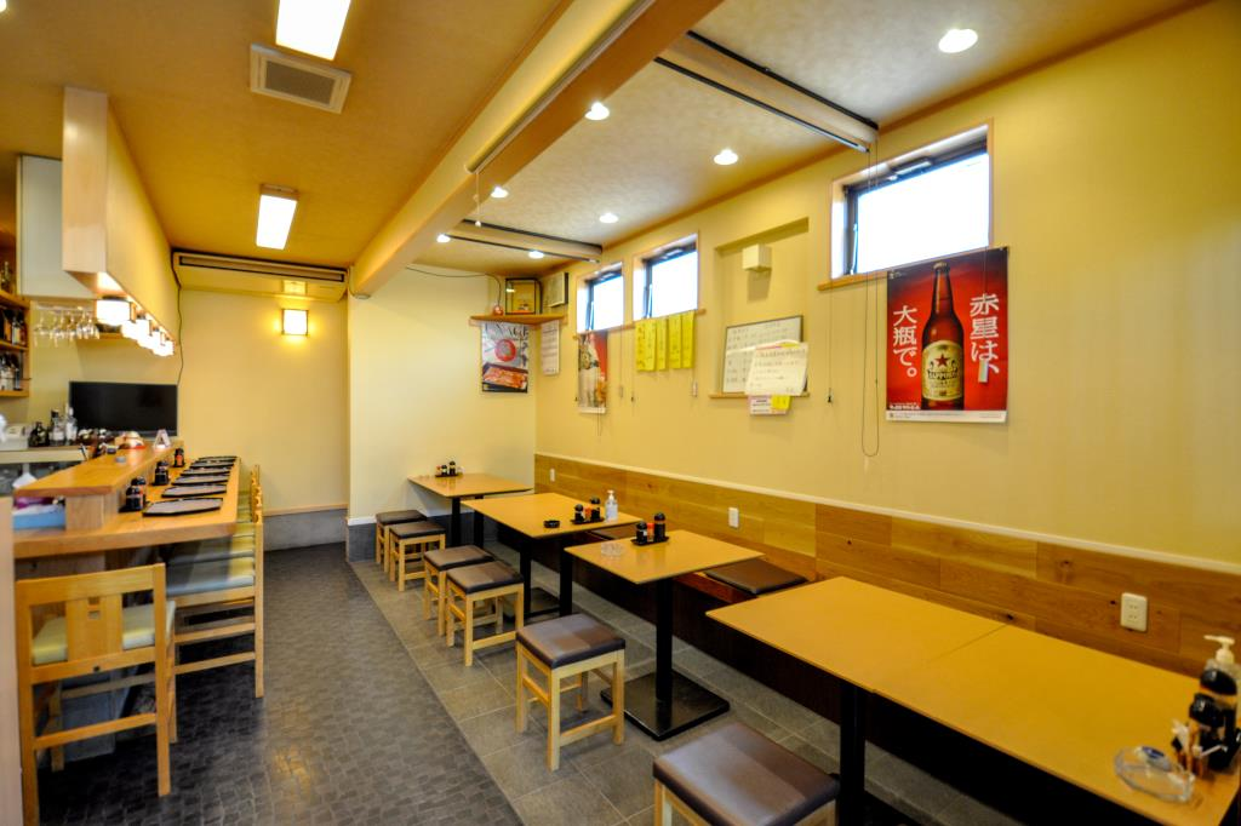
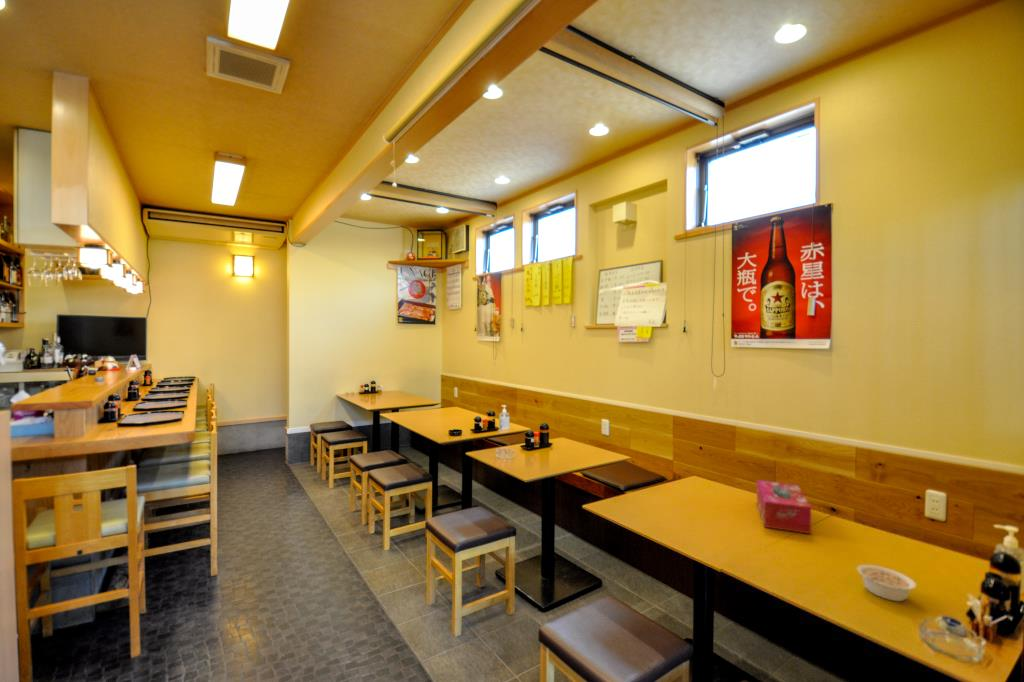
+ legume (887, 583)
+ tissue box (781, 504)
